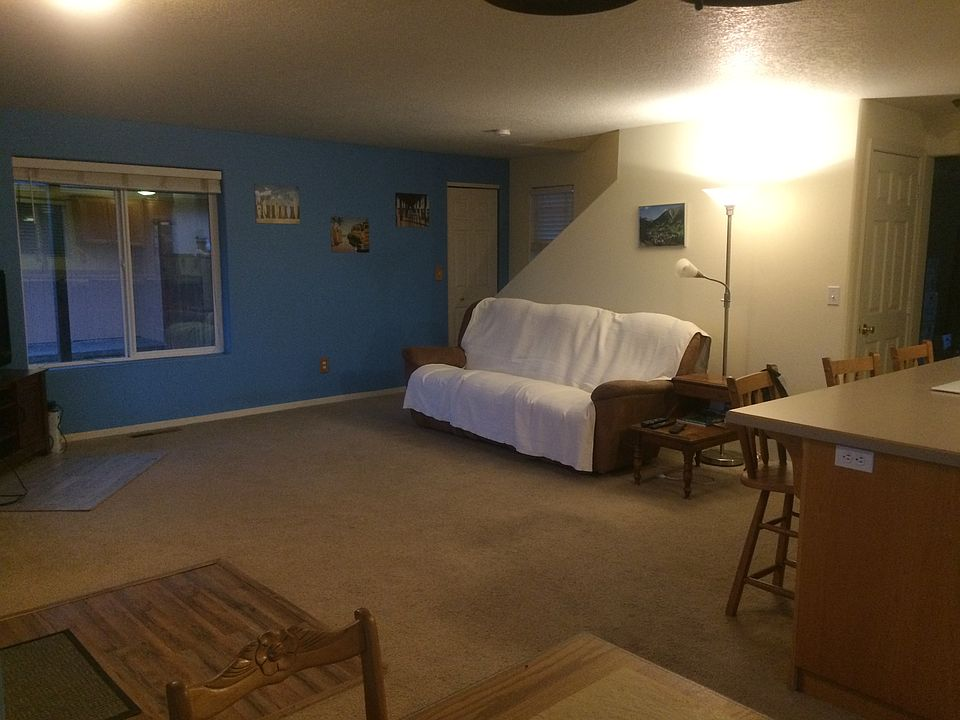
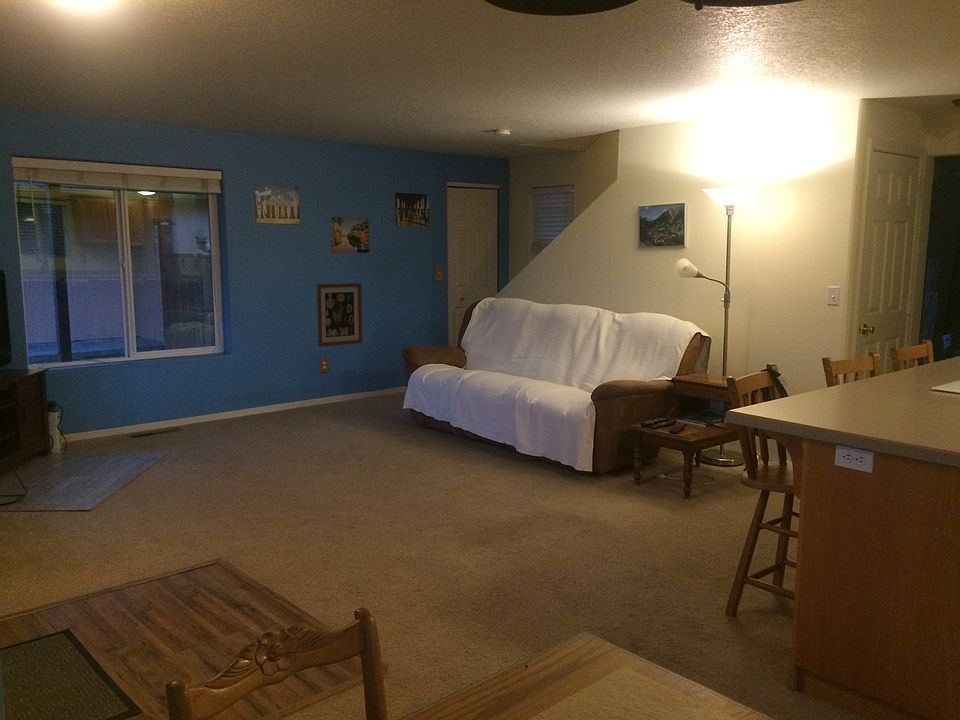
+ wall art (340, 314)
